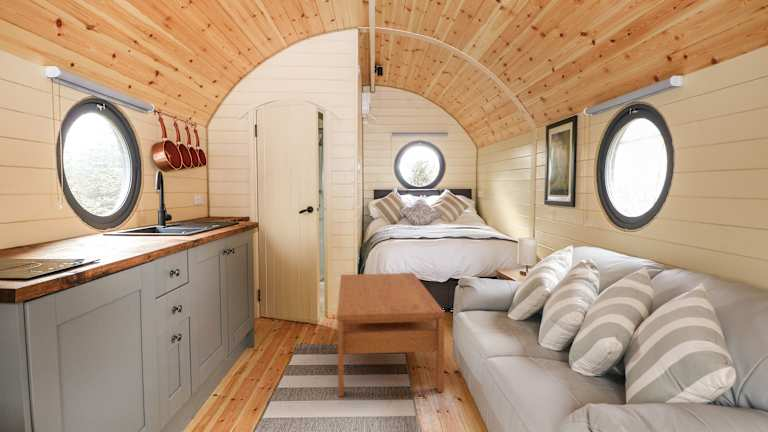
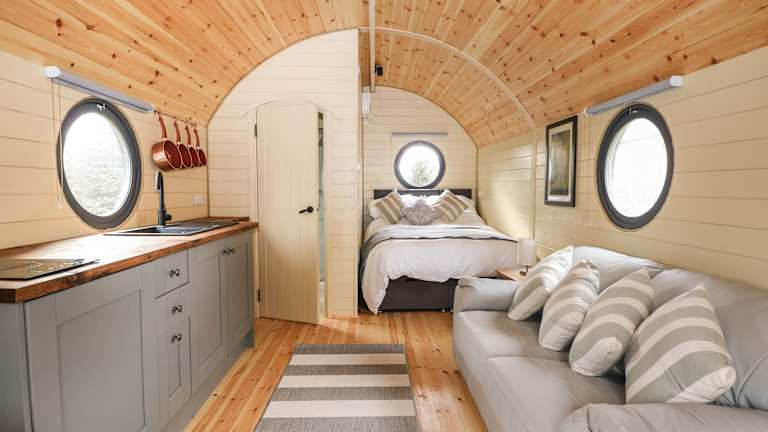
- coffee table (383, 322)
